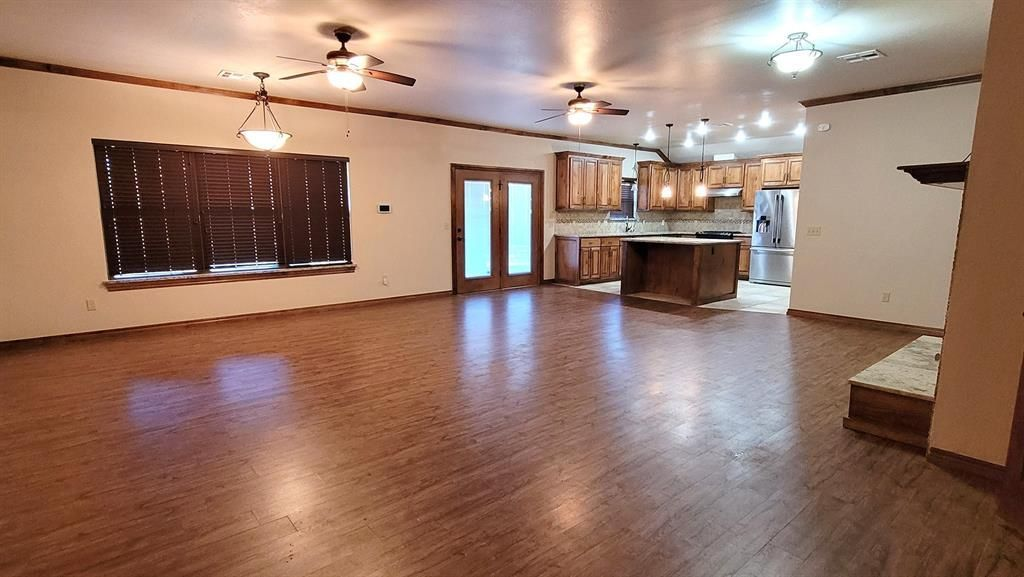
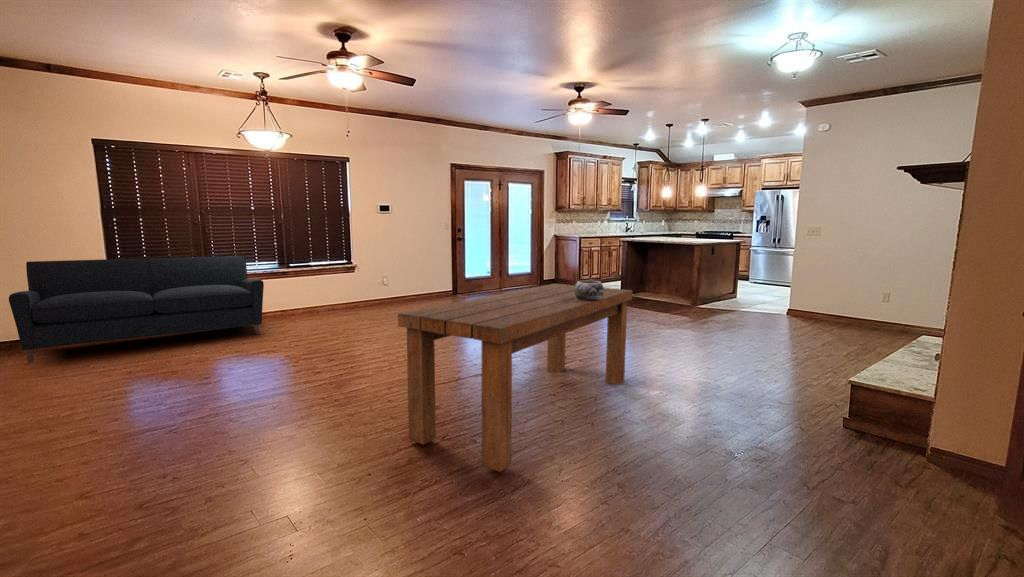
+ dining table (530, 346)
+ decorative bowl (589, 290)
+ sofa (152, 300)
